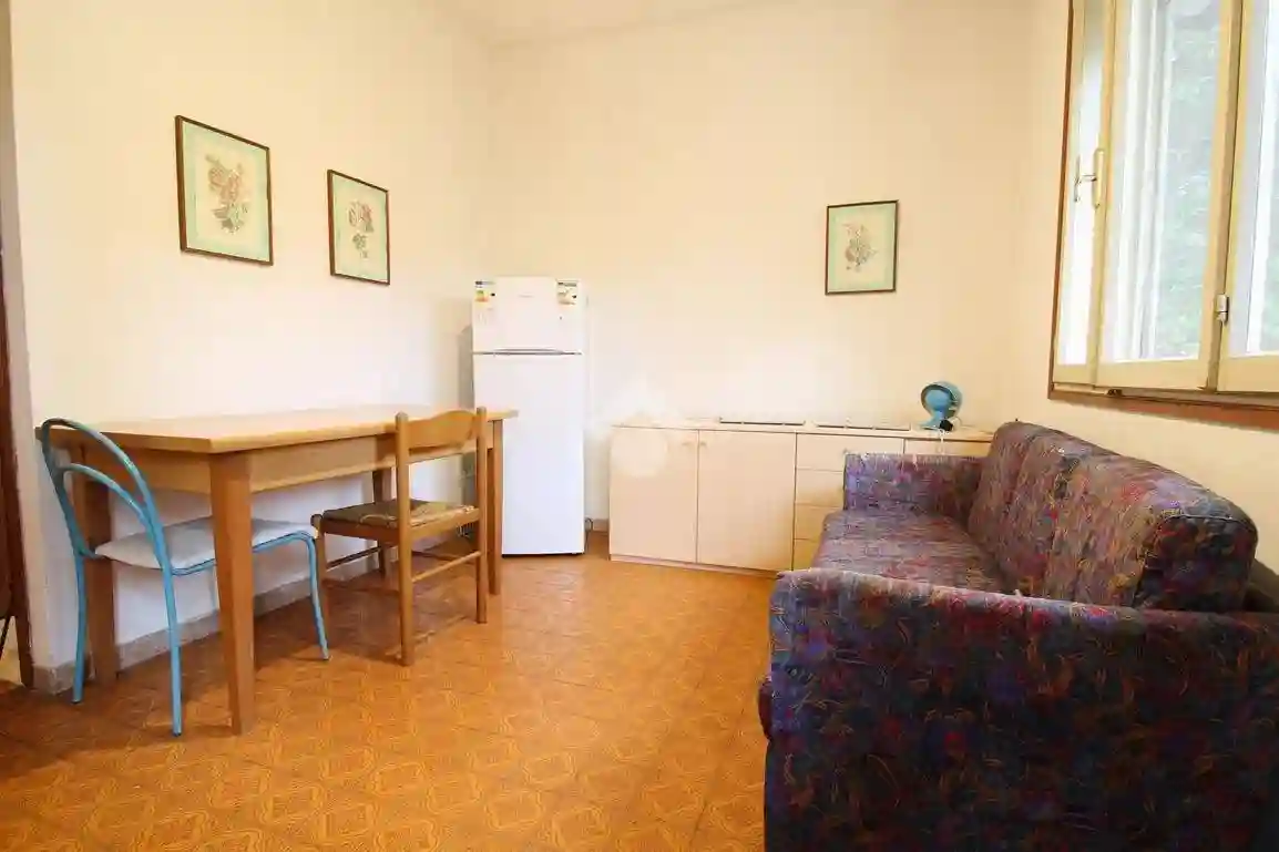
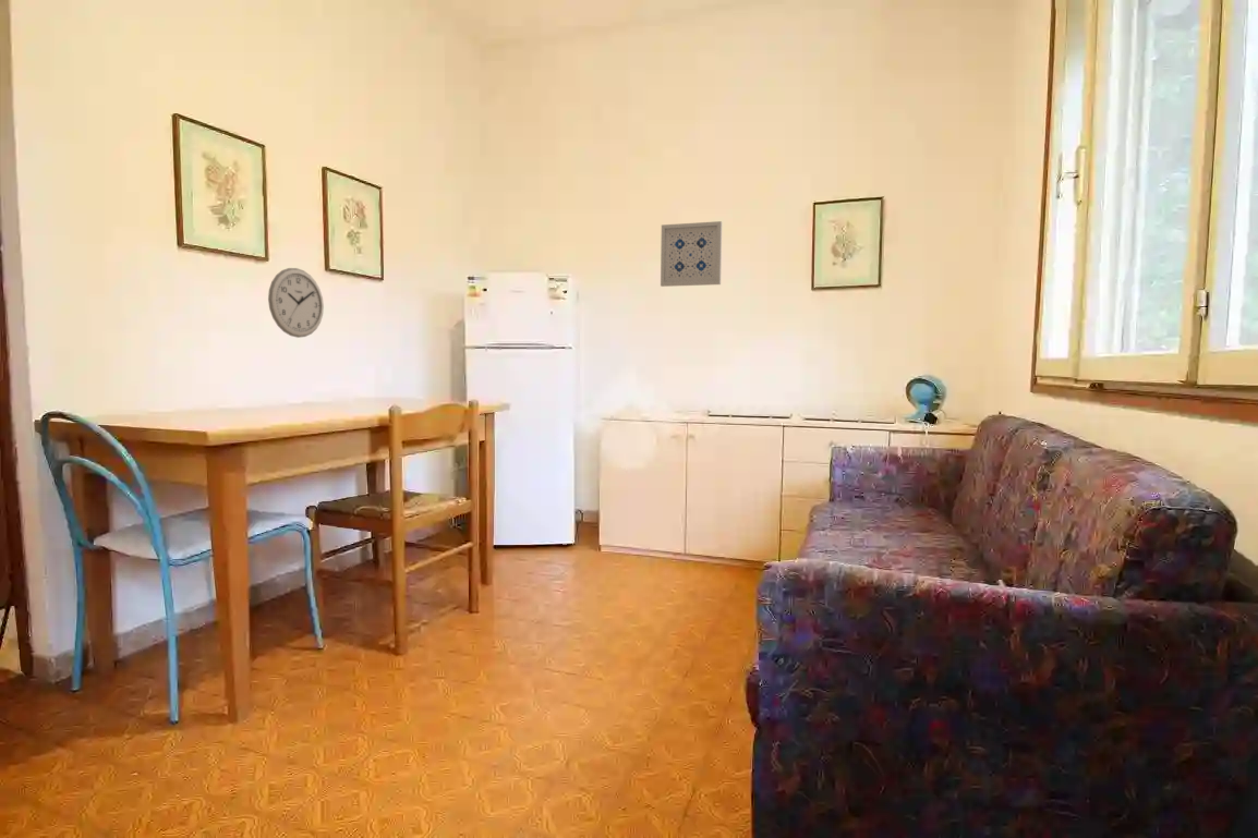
+ wall art (690, 254)
+ wall clock (298, 302)
